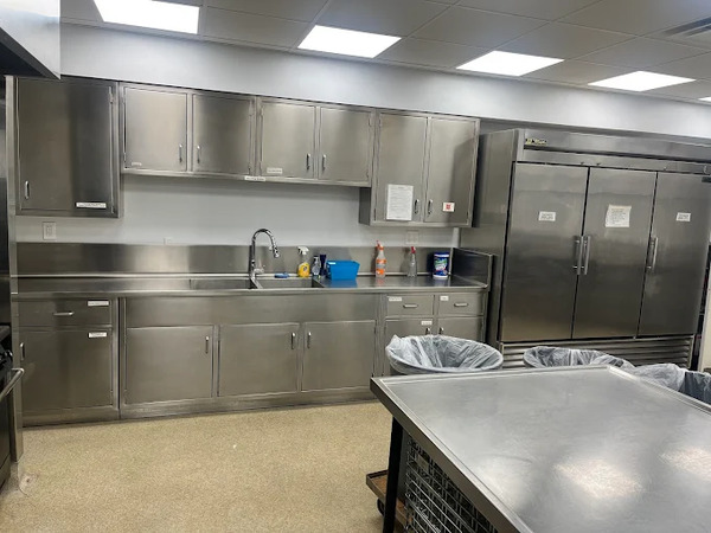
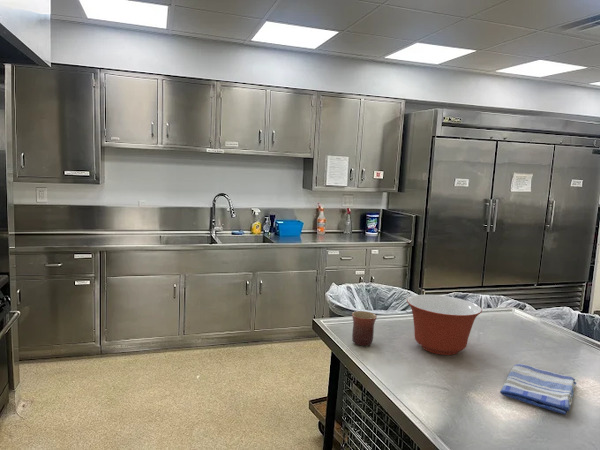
+ mug (364, 327)
+ dish towel (539, 385)
+ mixing bowl (441, 326)
